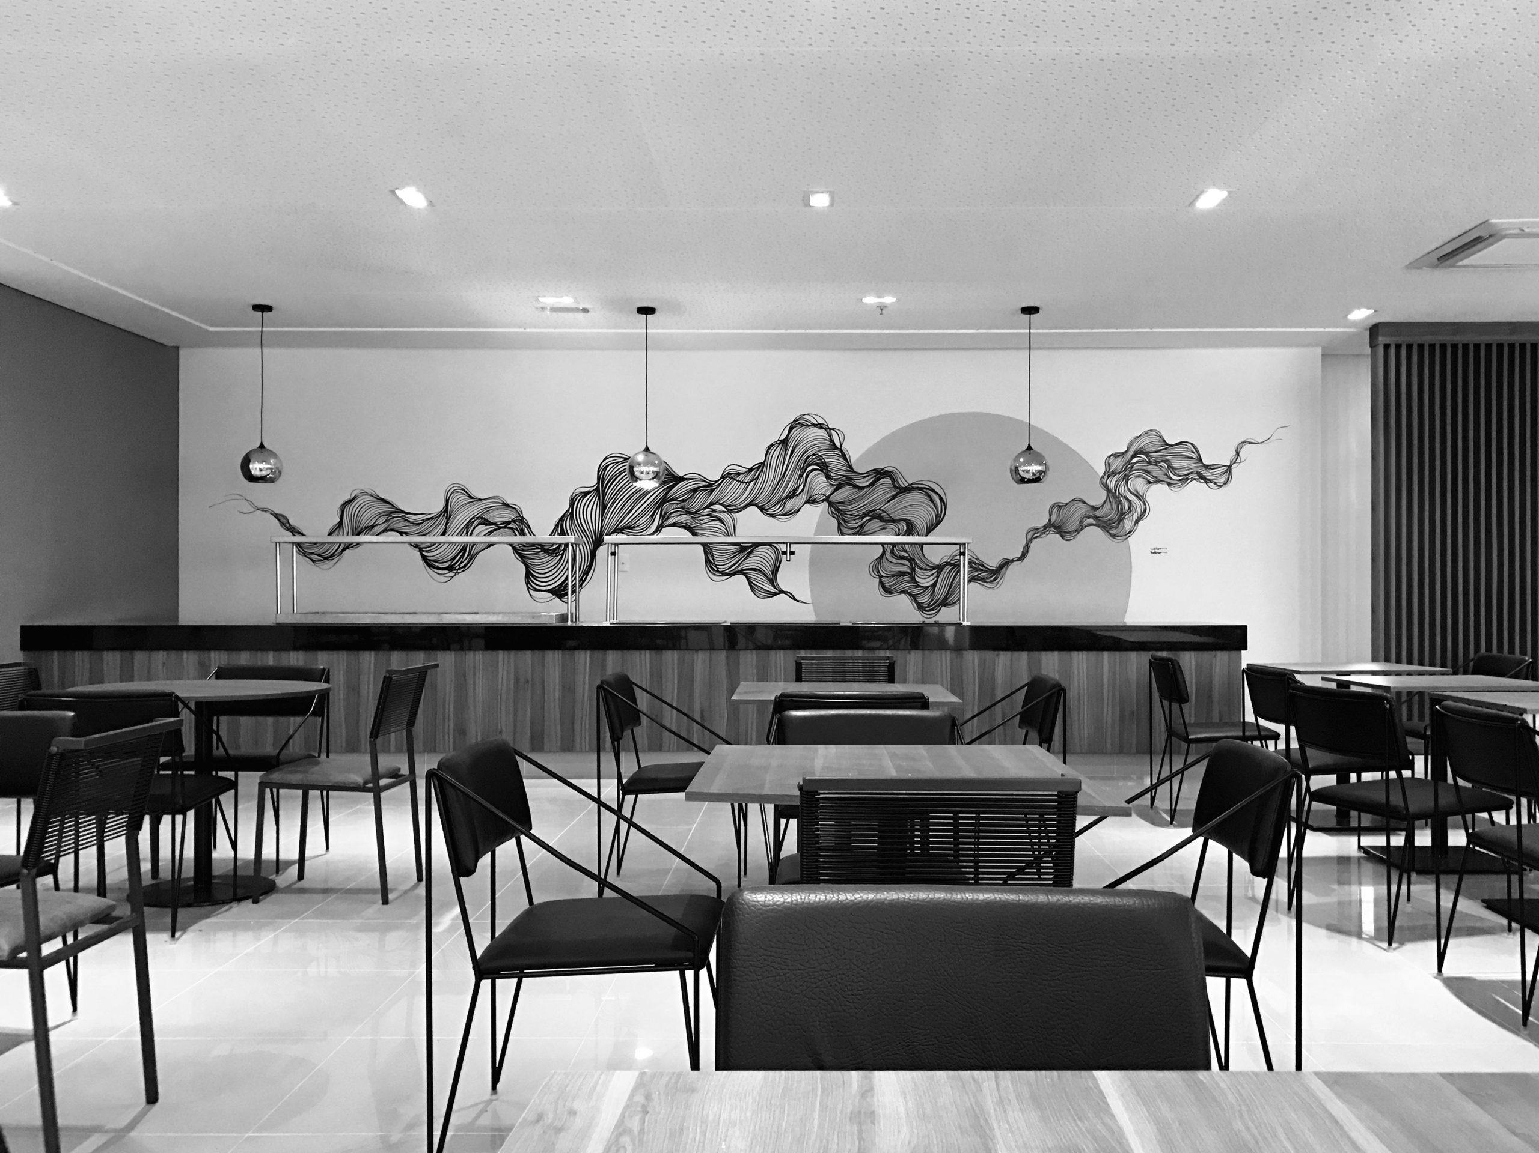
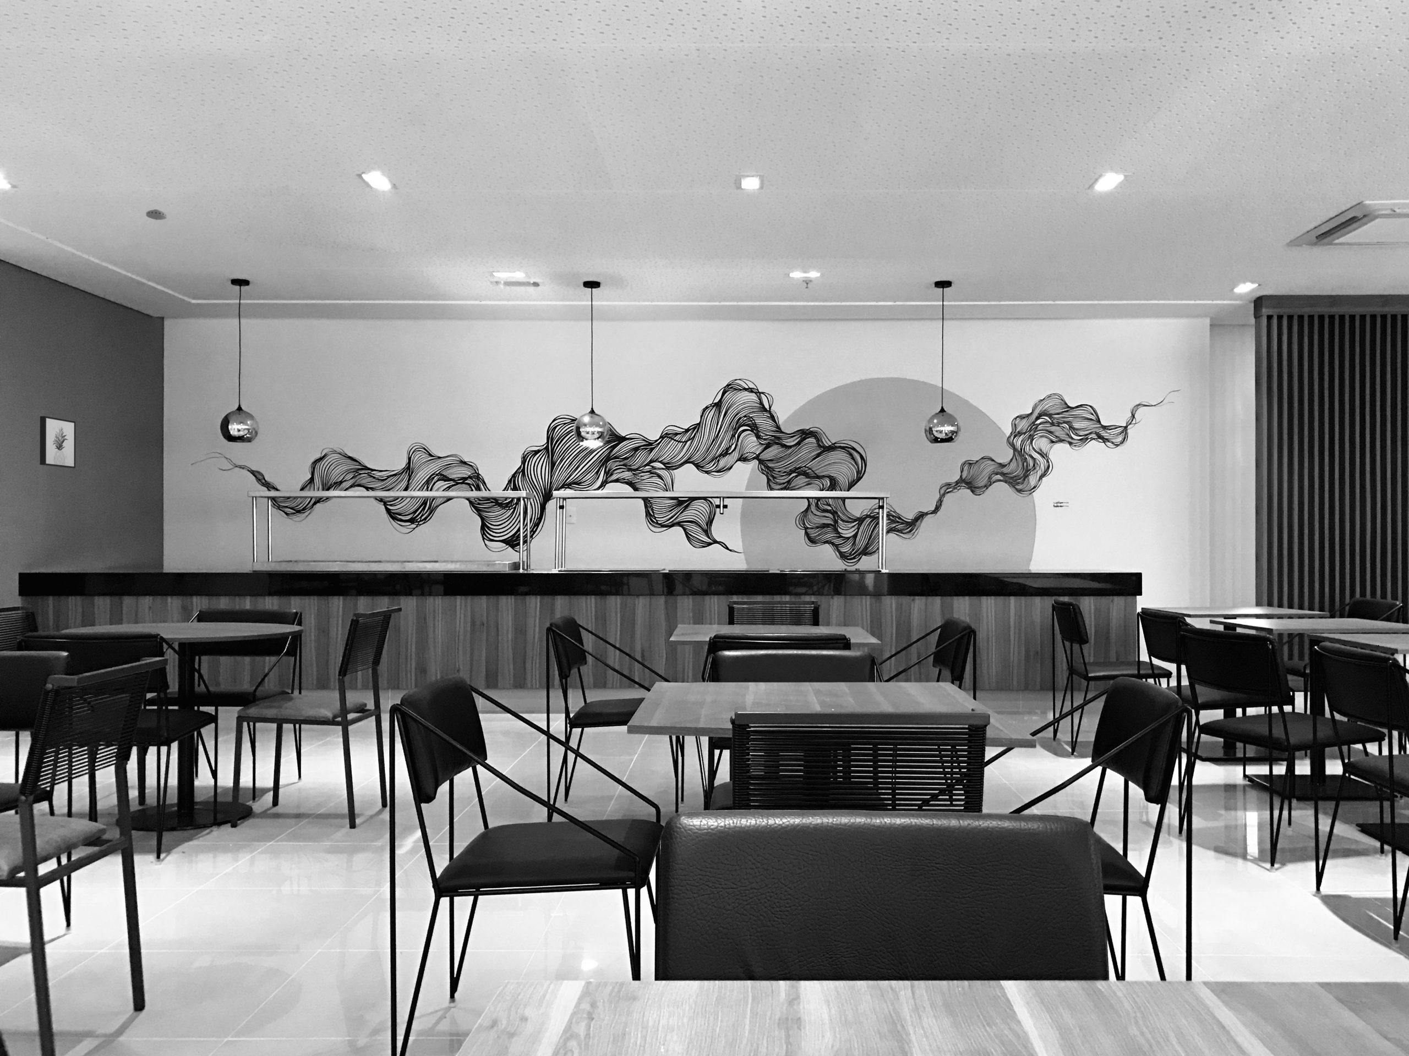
+ wall art (58, 443)
+ smoke detector (156, 214)
